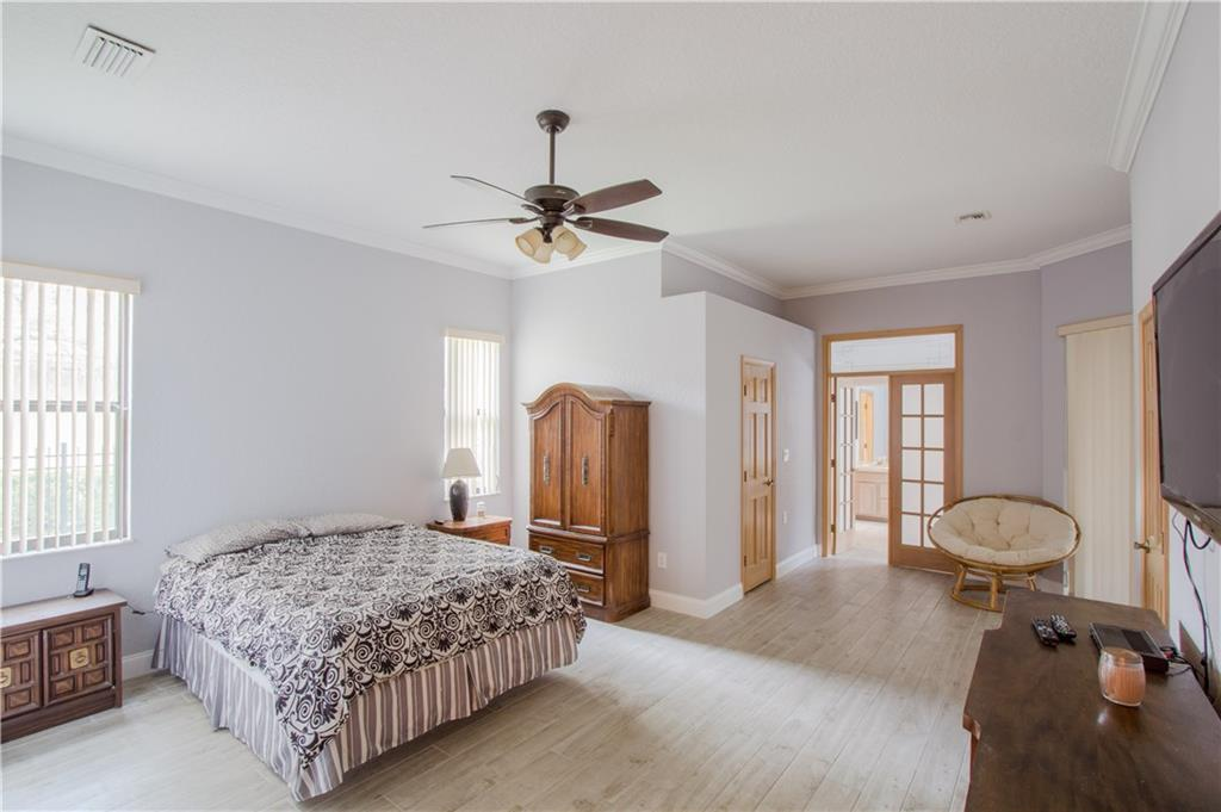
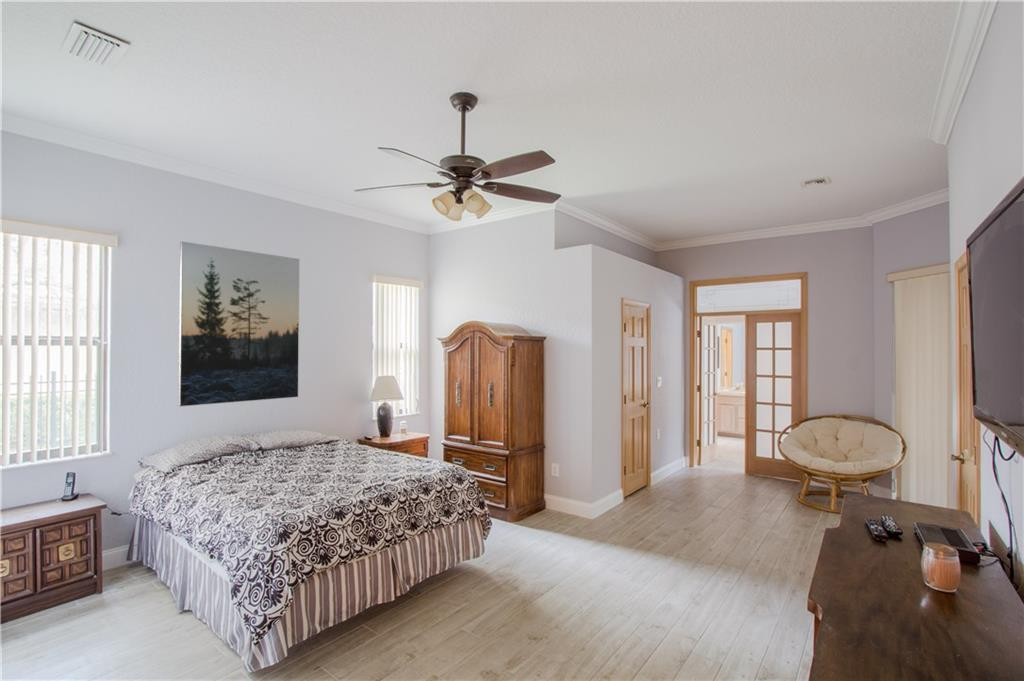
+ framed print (244, 326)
